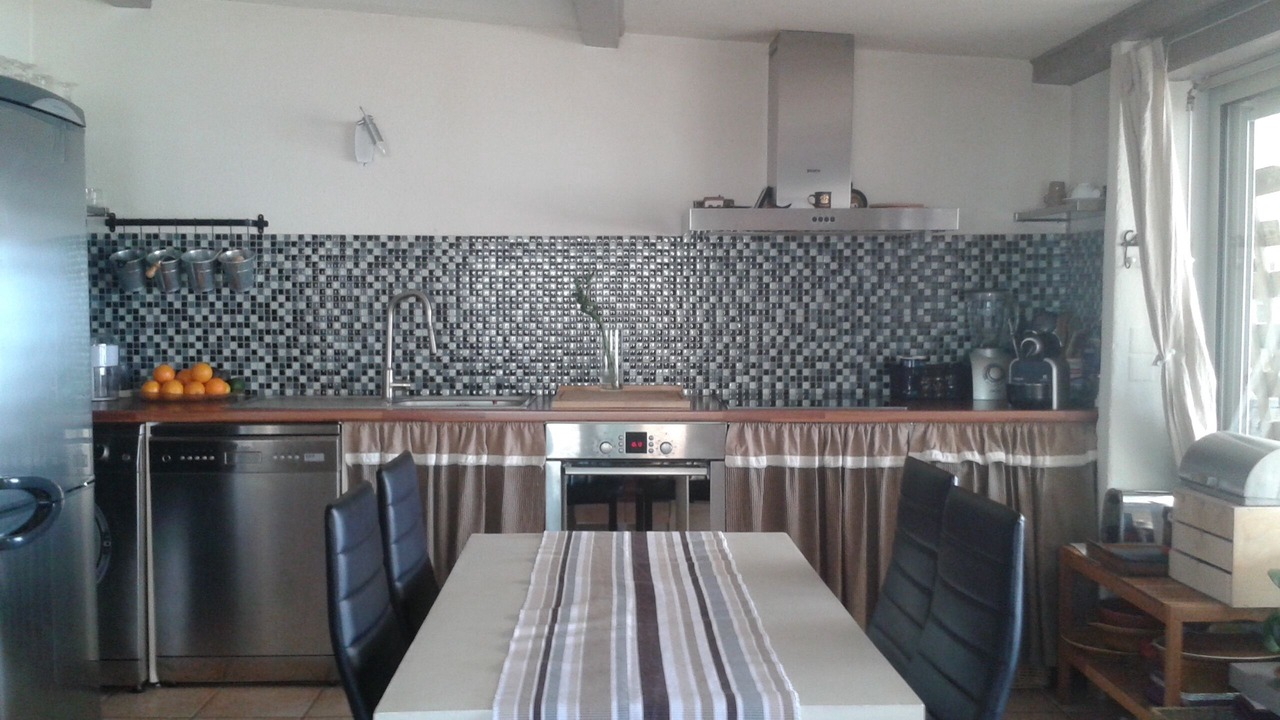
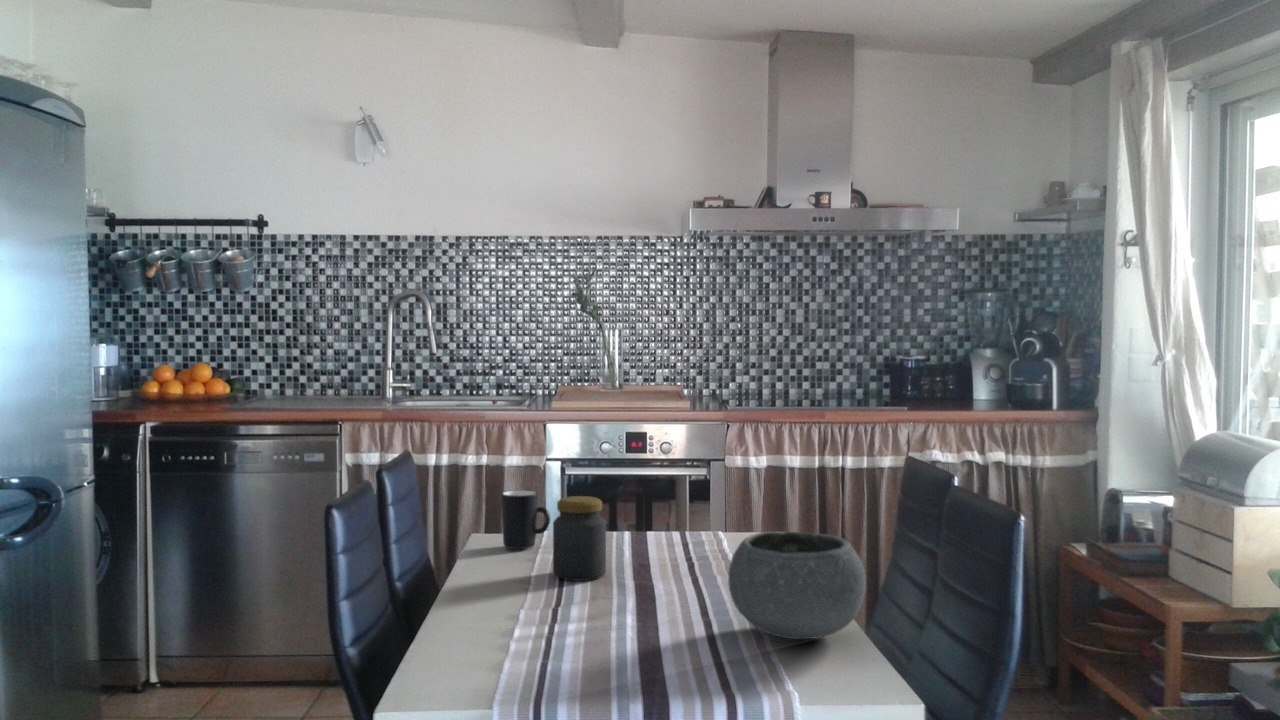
+ mug (525, 520)
+ bowl (795, 586)
+ jar (579, 536)
